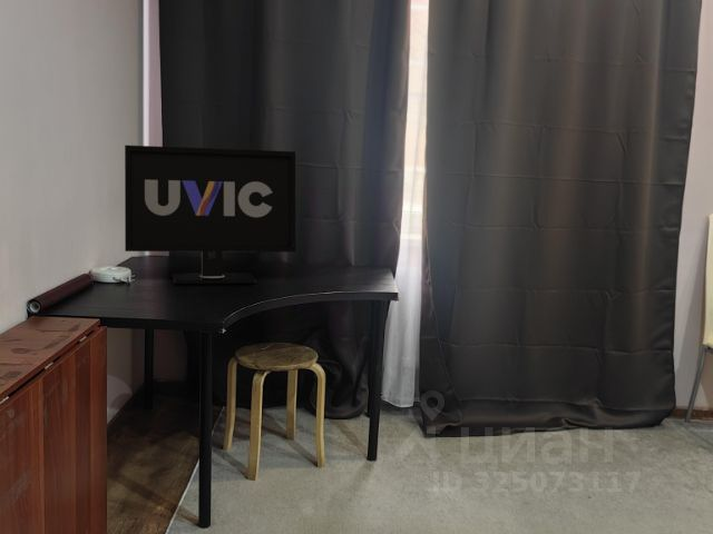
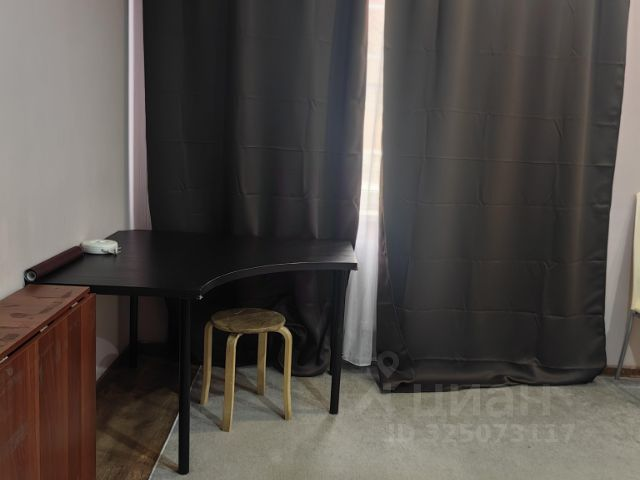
- monitor (212, 215)
